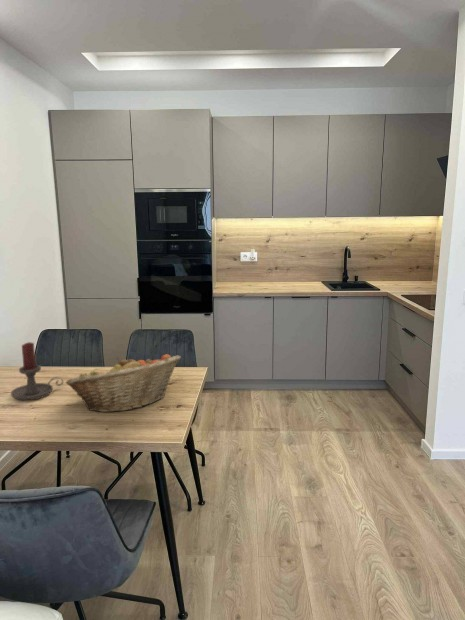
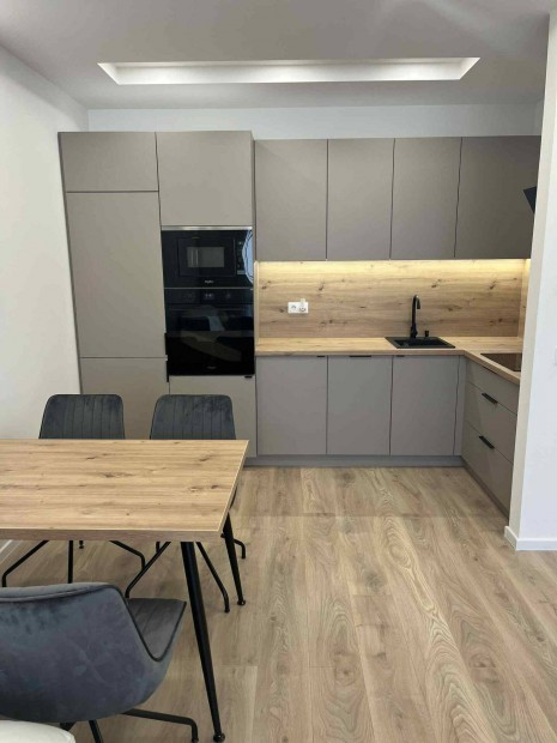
- fruit basket (126, 377)
- candle holder (36, 367)
